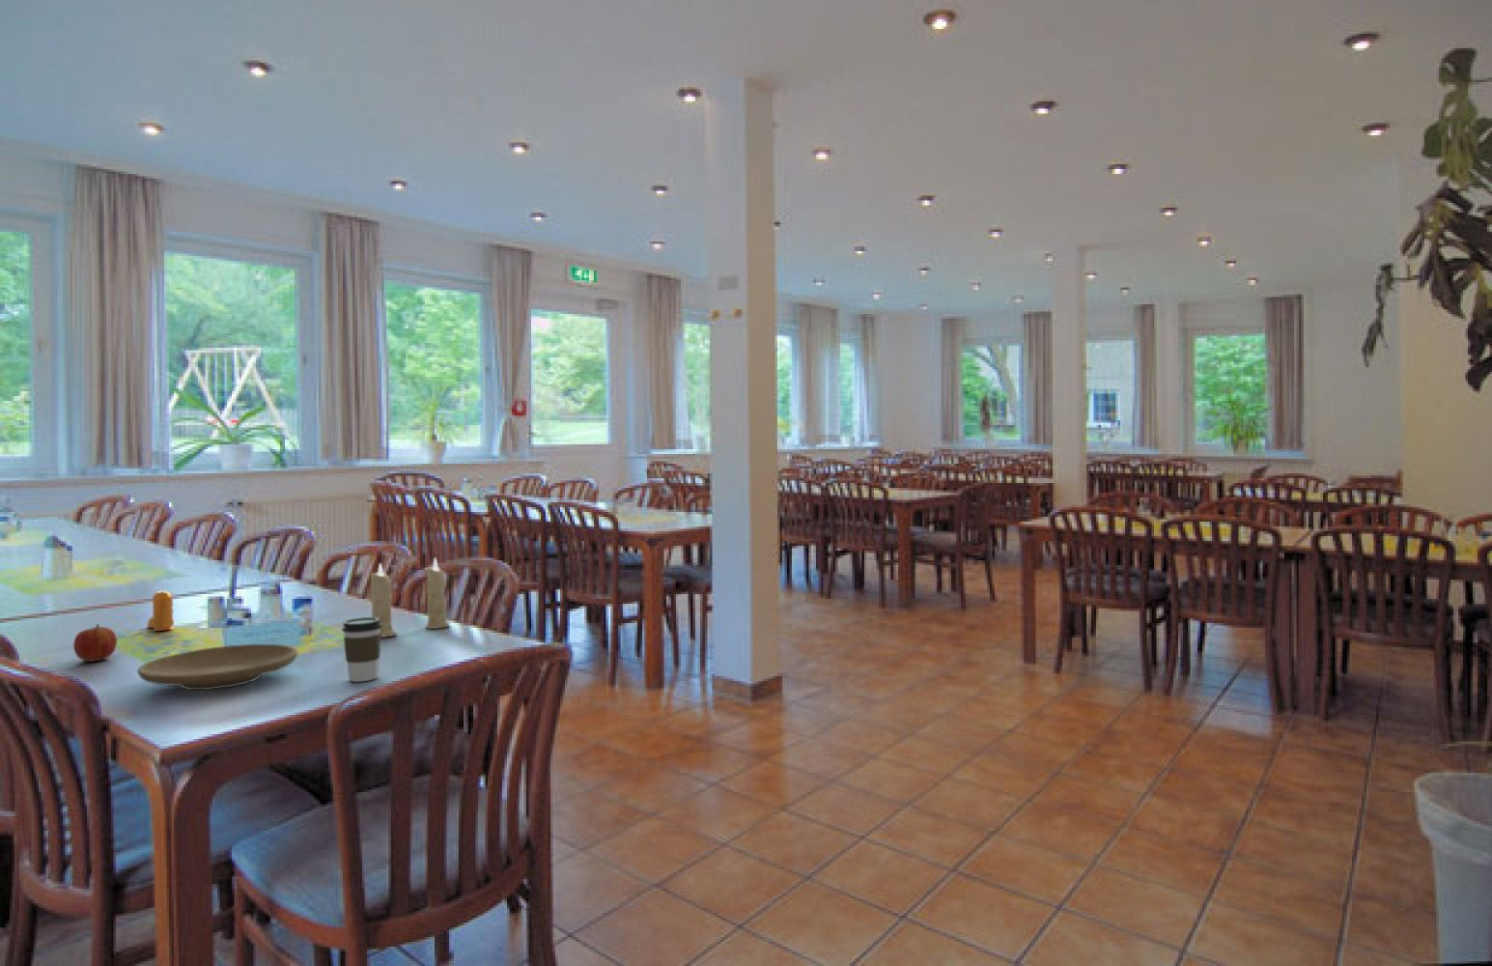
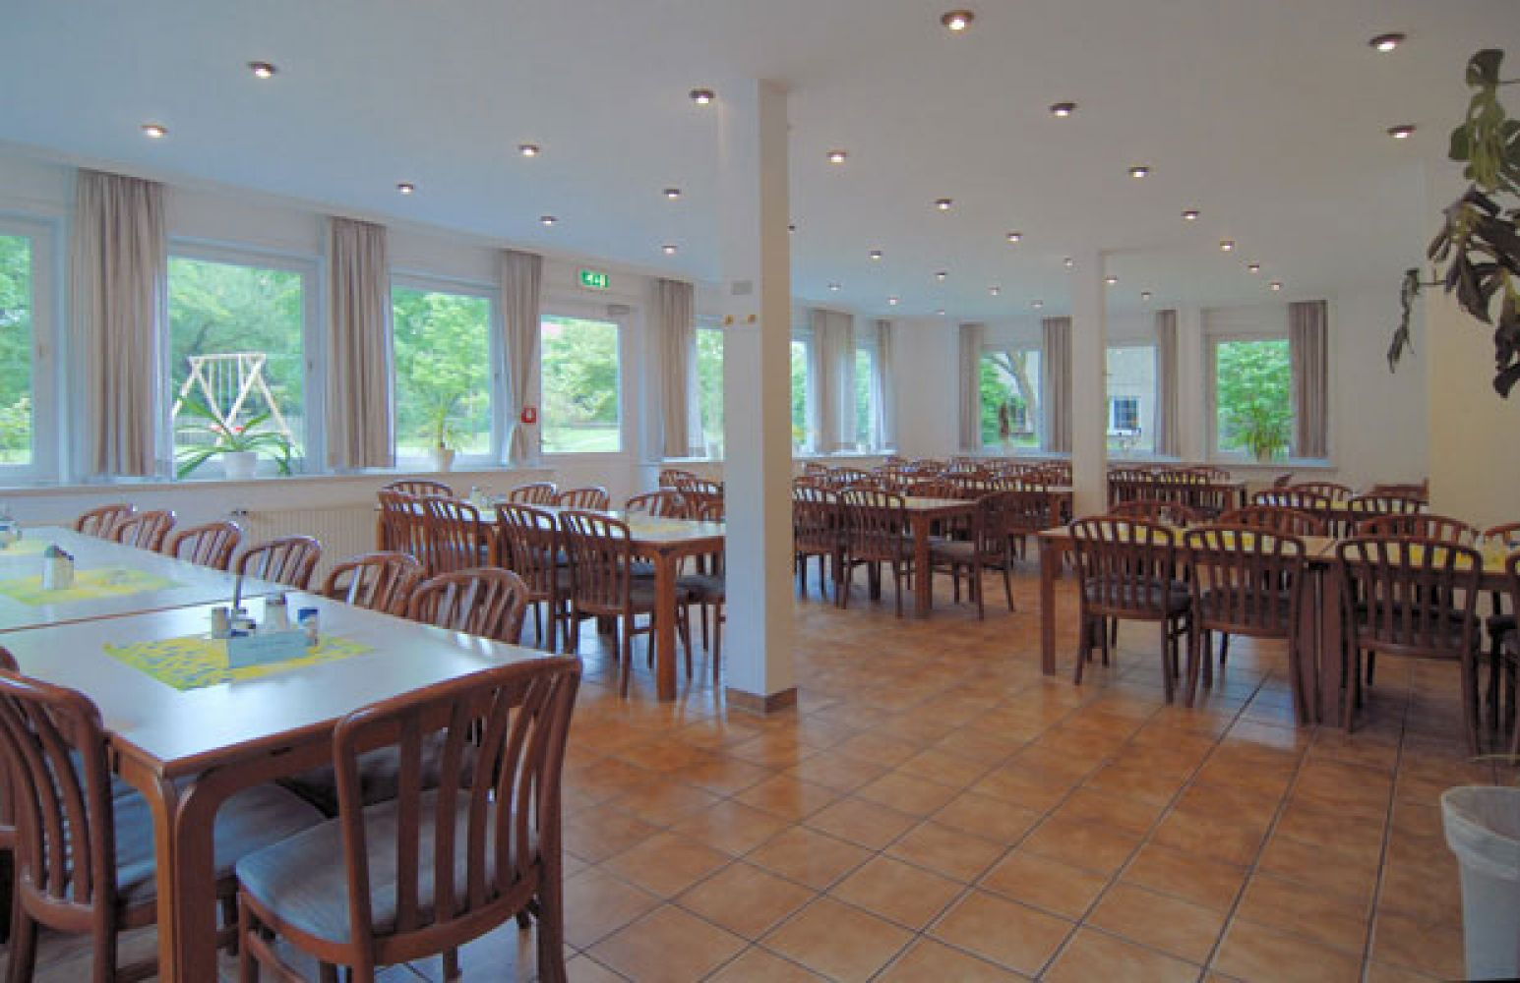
- fruit (95, 642)
- plate (221, 669)
- candle (391, 596)
- coffee cup (362, 649)
- pepper shaker (160, 608)
